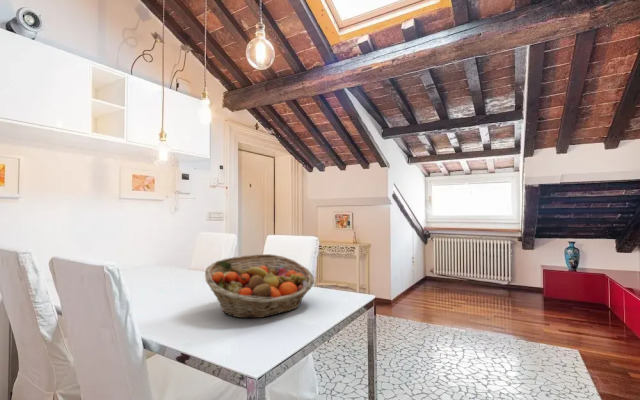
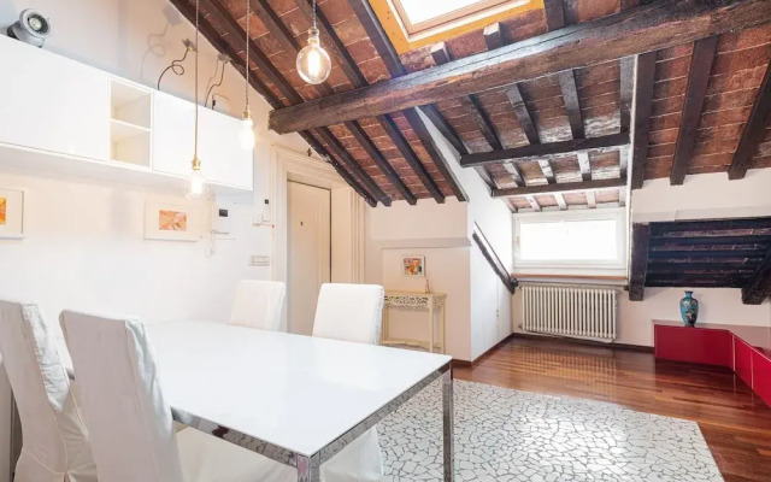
- fruit basket (261, 282)
